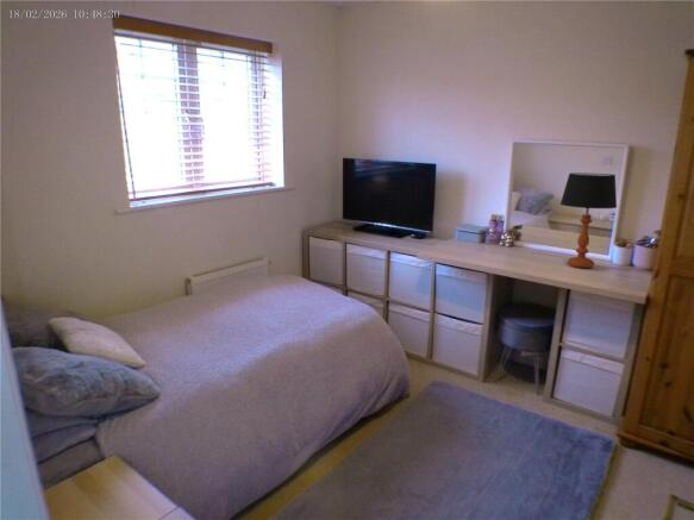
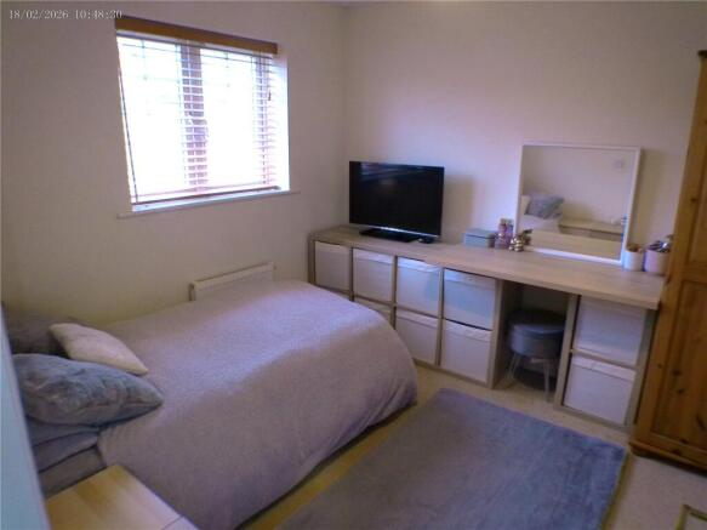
- table lamp (586, 220)
